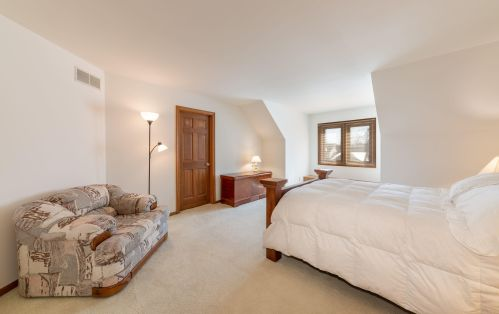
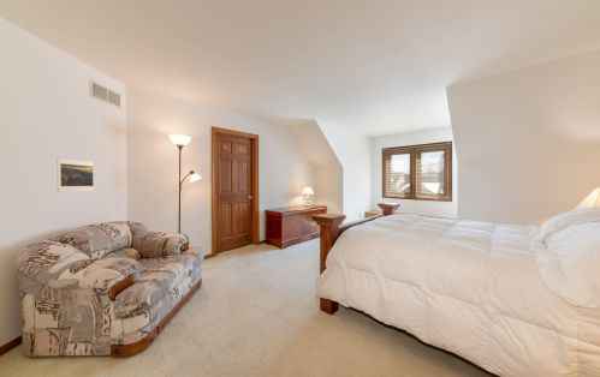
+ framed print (76, 175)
